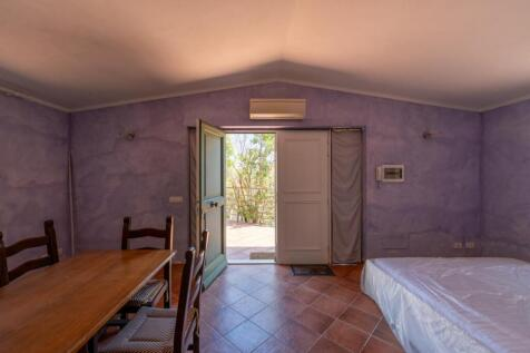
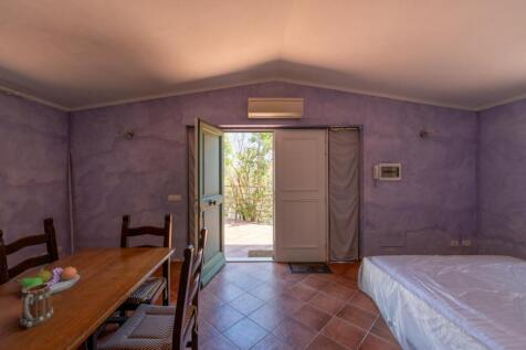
+ fruit bowl (50, 278)
+ mug (34, 306)
